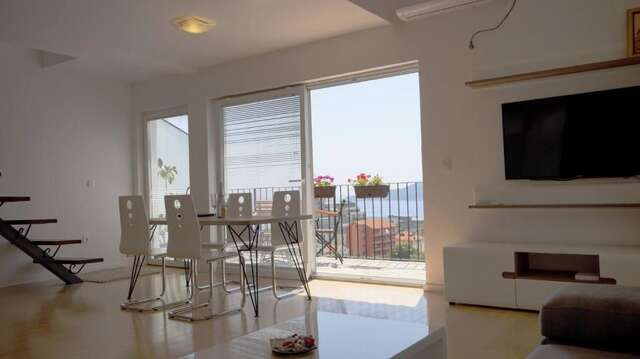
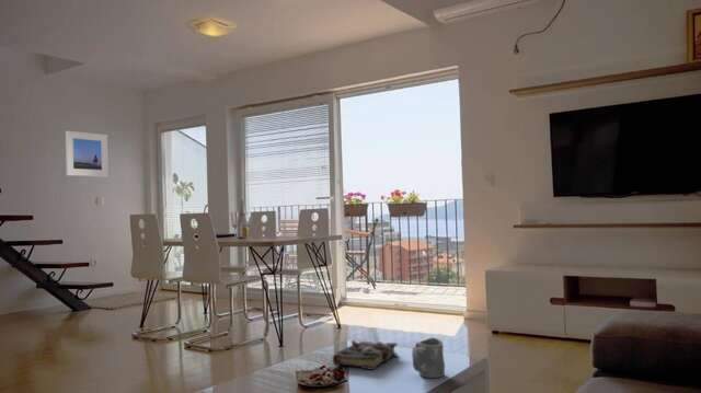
+ book (366, 350)
+ mug (425, 359)
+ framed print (87, 154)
